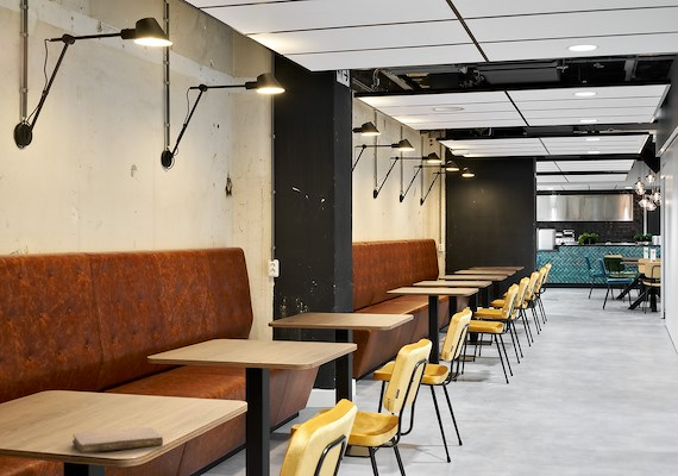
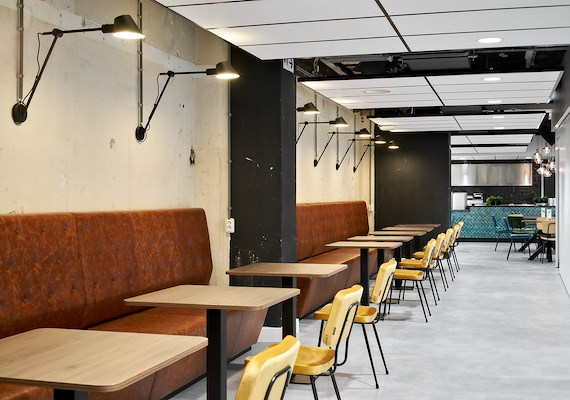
- notebook (117, 439)
